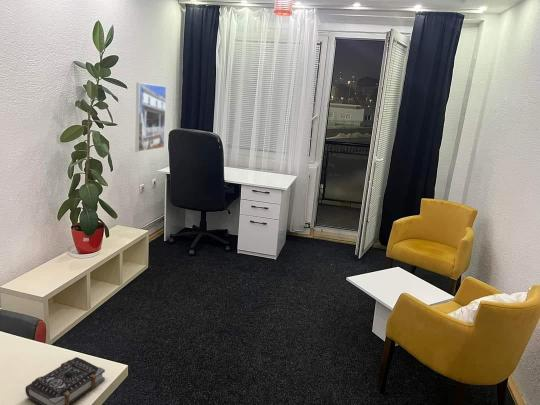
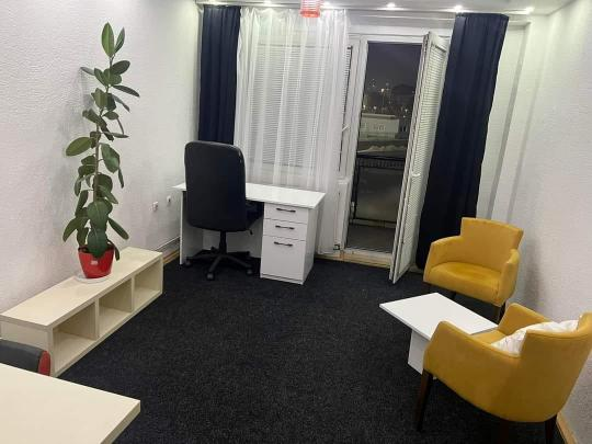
- book (66, 380)
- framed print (151, 117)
